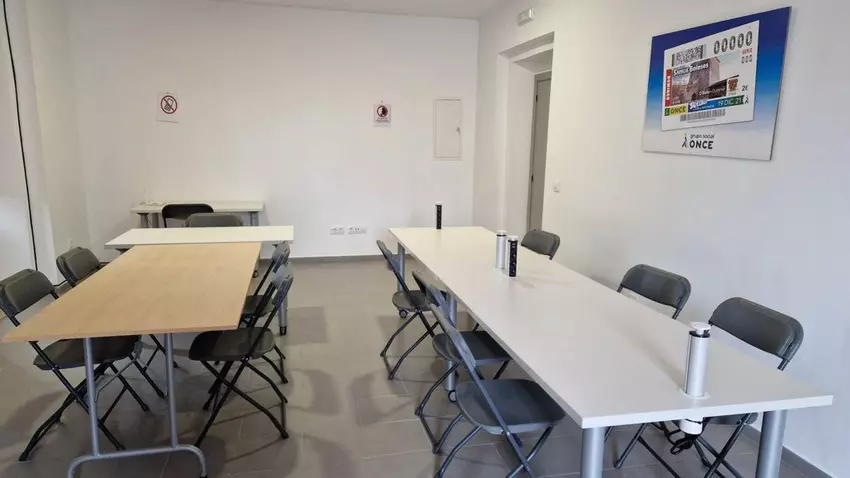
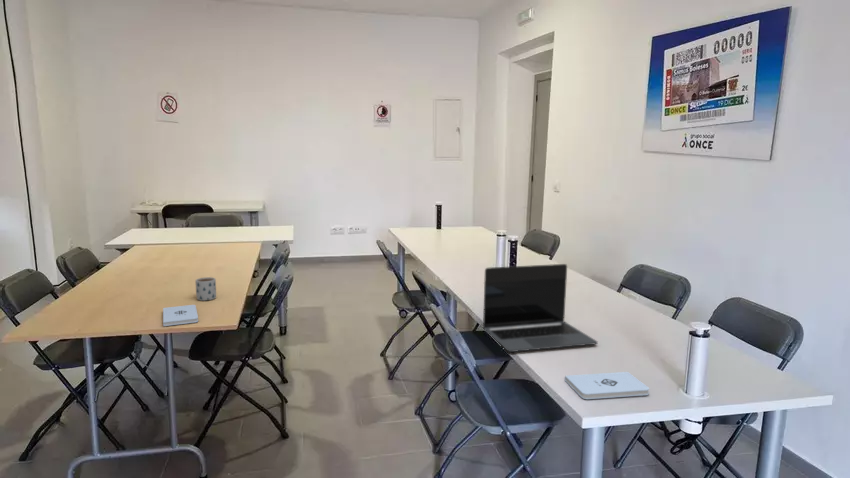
+ mug (205, 288)
+ notepad (606, 385)
+ notepad (180, 314)
+ laptop (540, 305)
